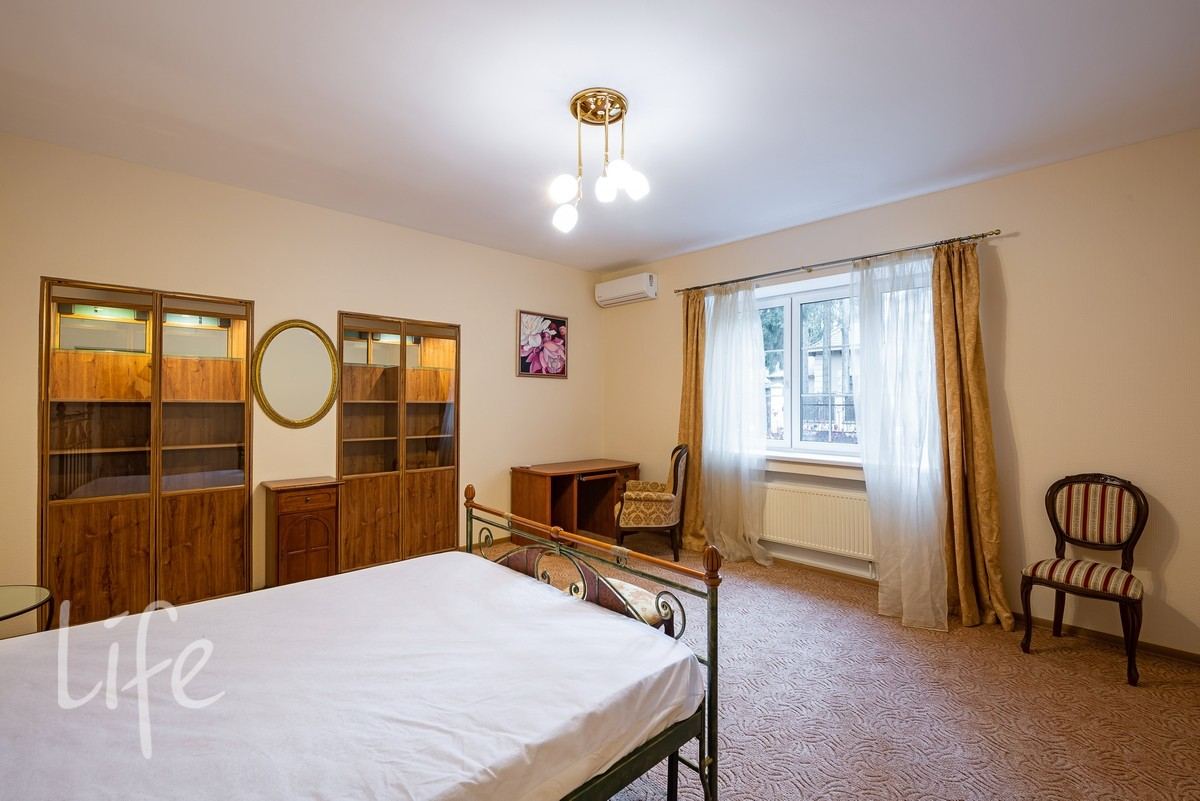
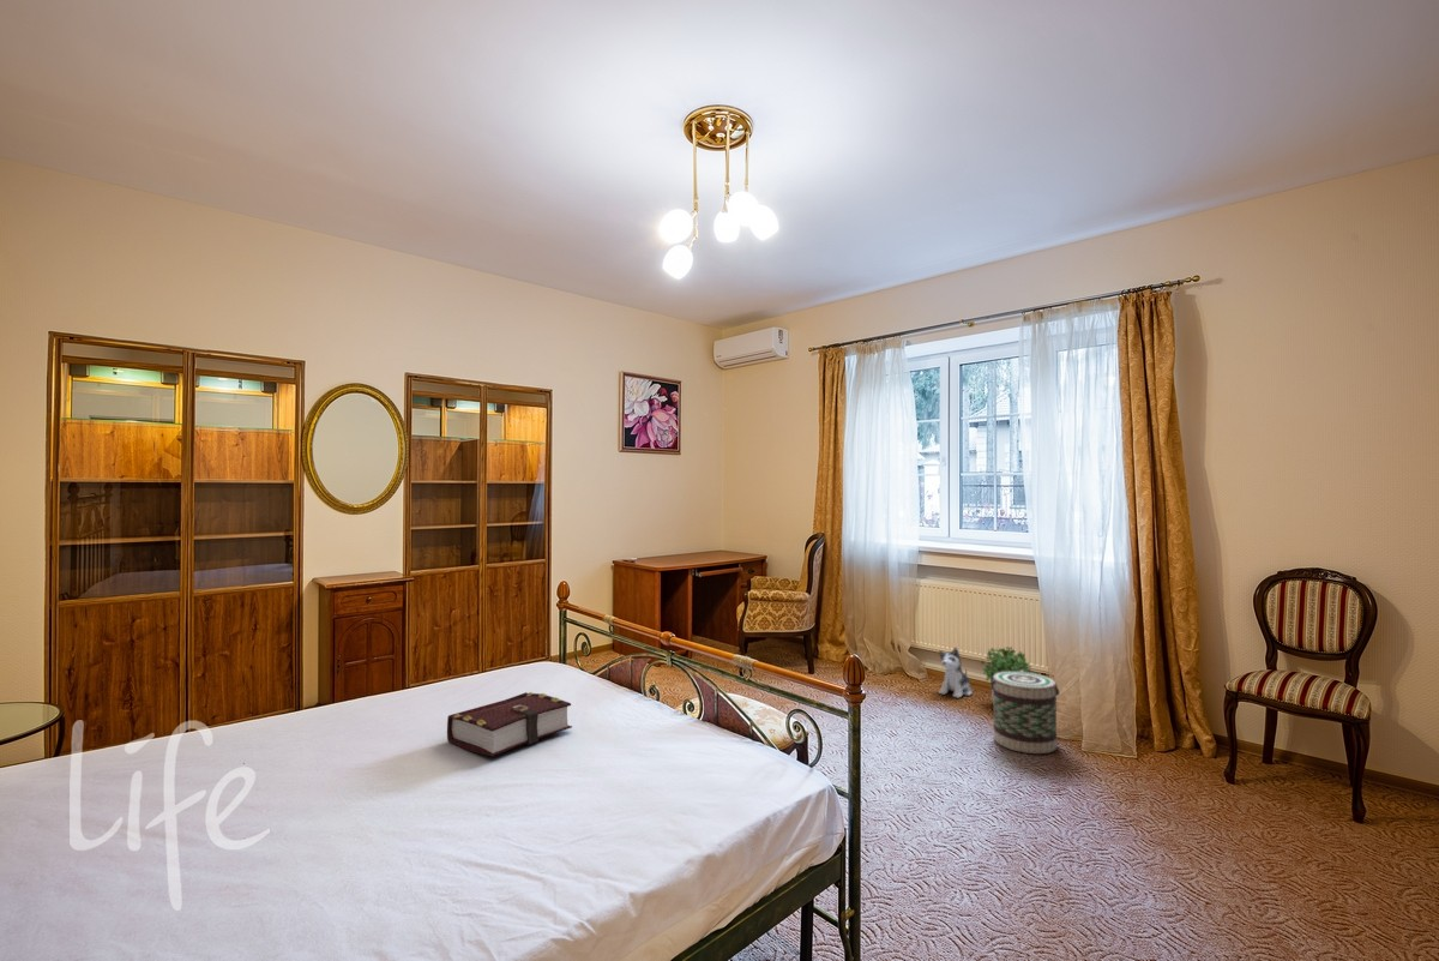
+ basket (1024, 708)
+ potted plant (1005, 671)
+ book (510, 720)
+ plush toy (956, 668)
